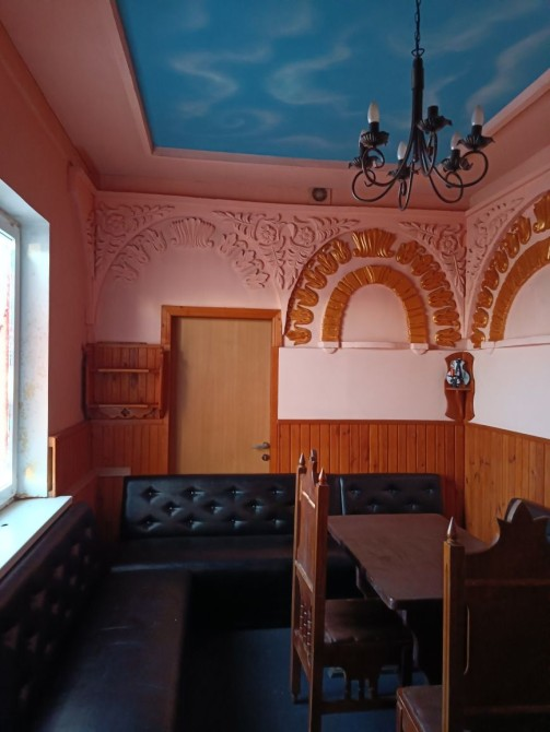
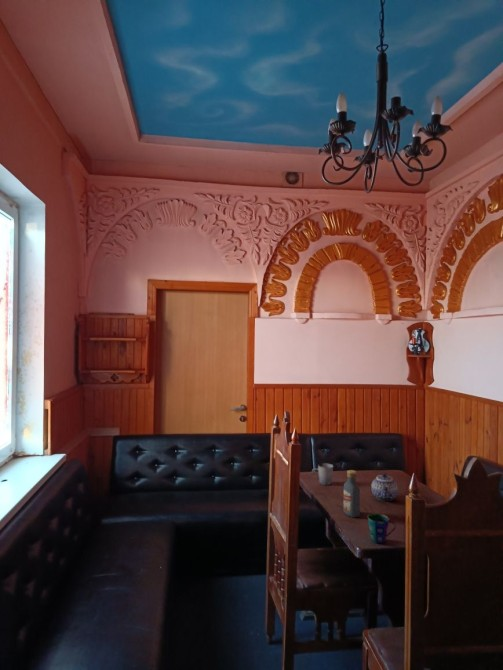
+ vodka (351, 492)
+ teapot (384, 485)
+ cup (322, 474)
+ cup (381, 529)
